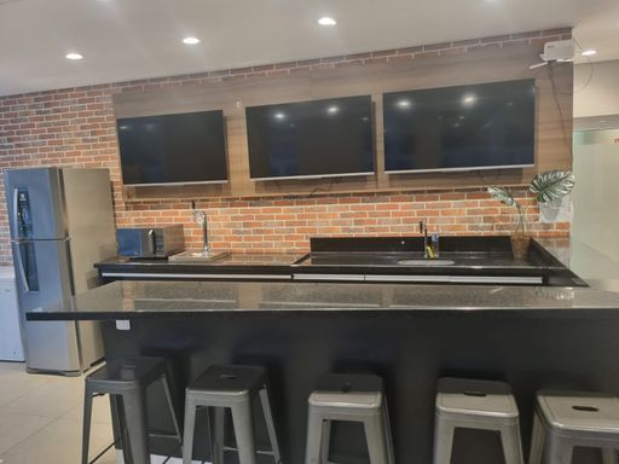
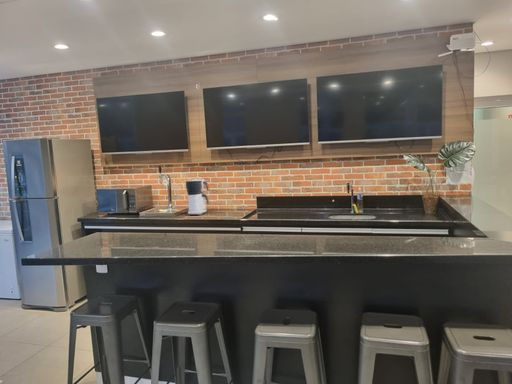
+ coffee maker (198, 196)
